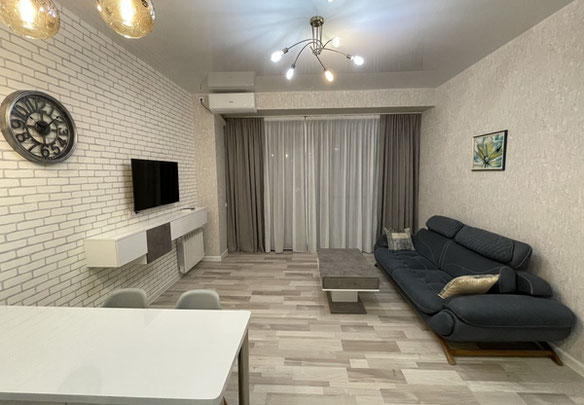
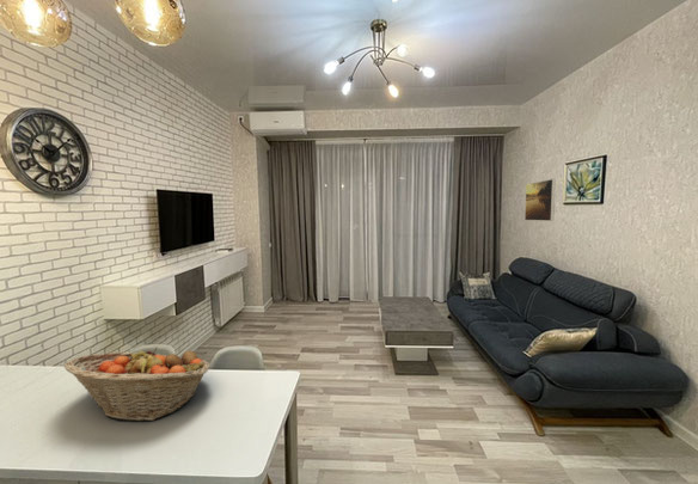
+ fruit basket (142, 374)
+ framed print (538, 201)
